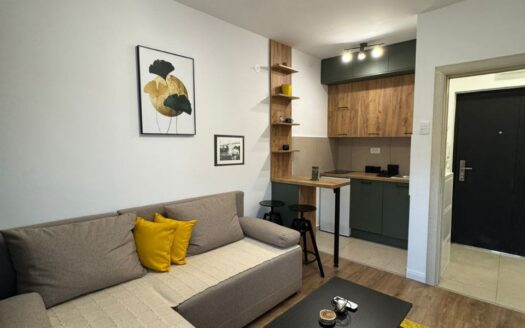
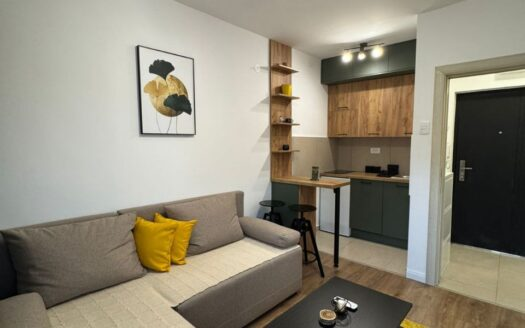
- picture frame (229, 150)
